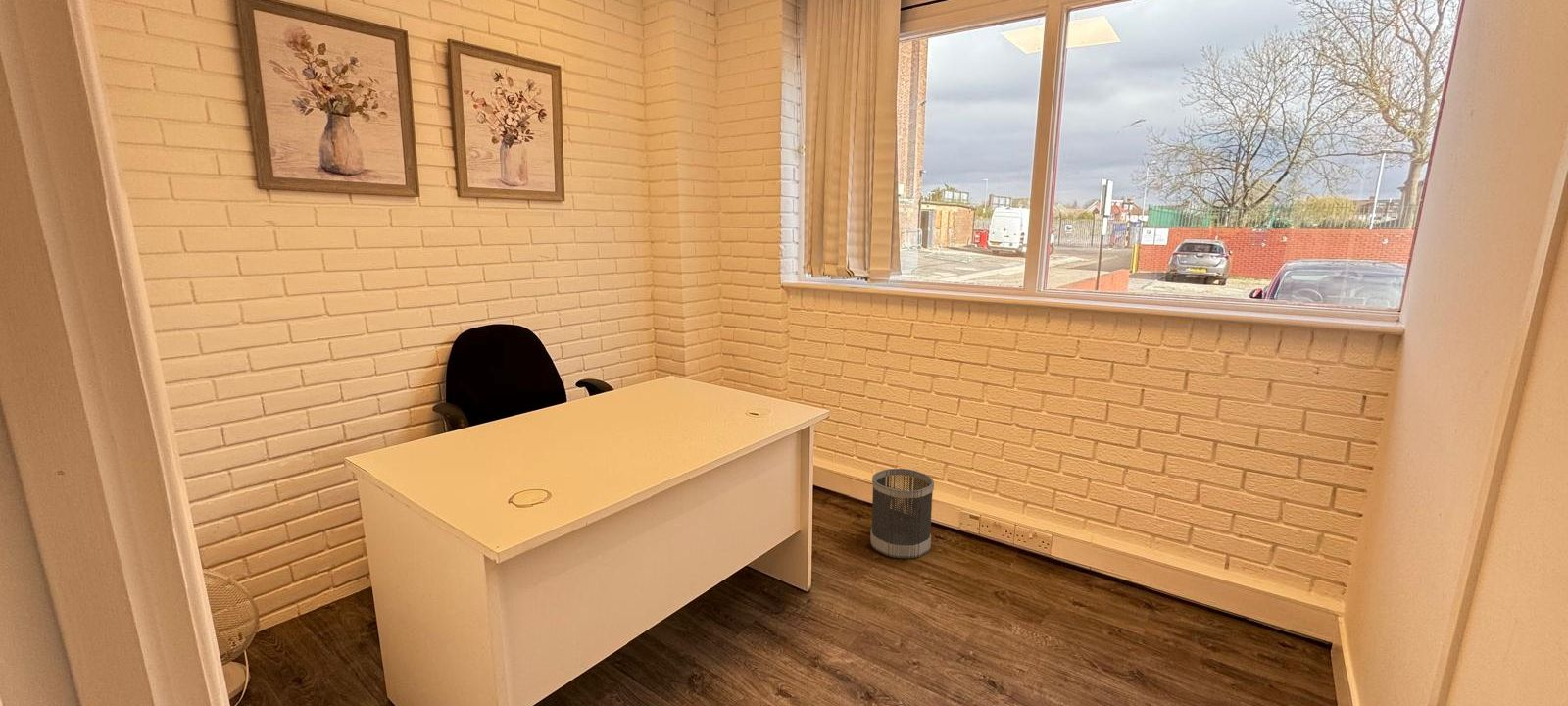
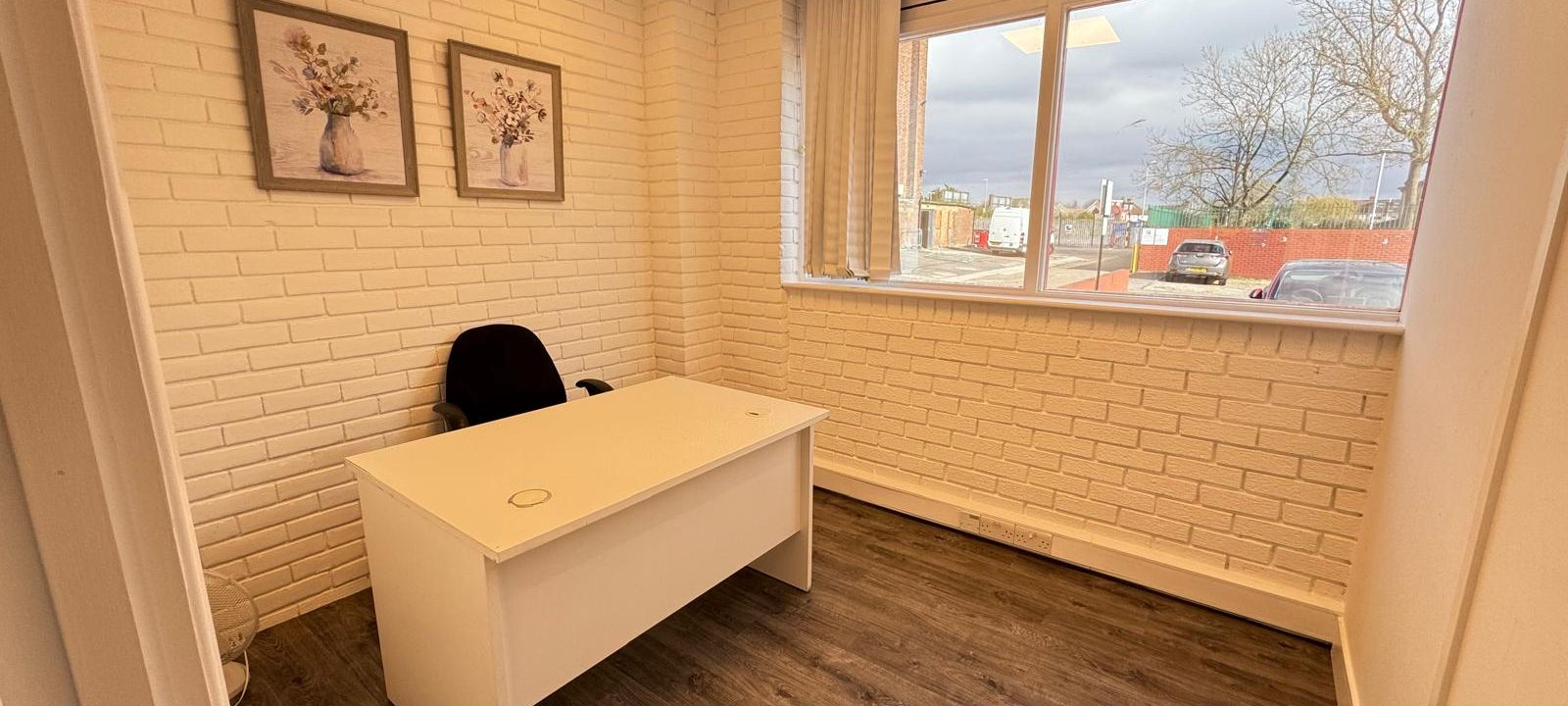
- wastebasket (901, 512)
